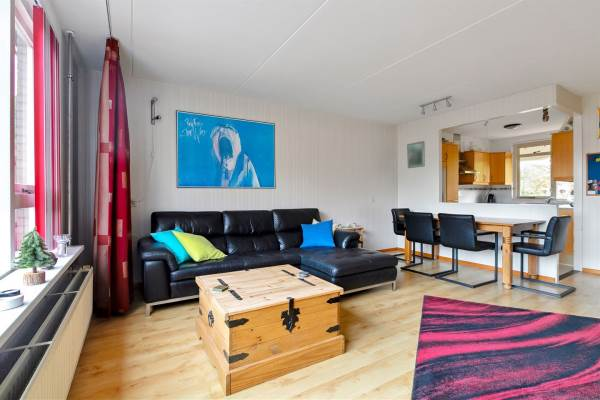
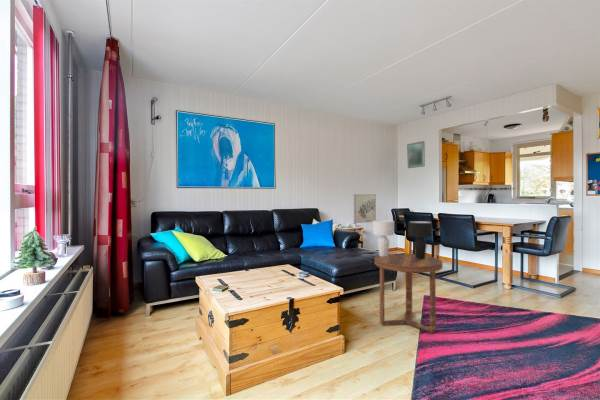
+ table lamp (409, 235)
+ side table (407, 291)
+ wall art (365, 208)
